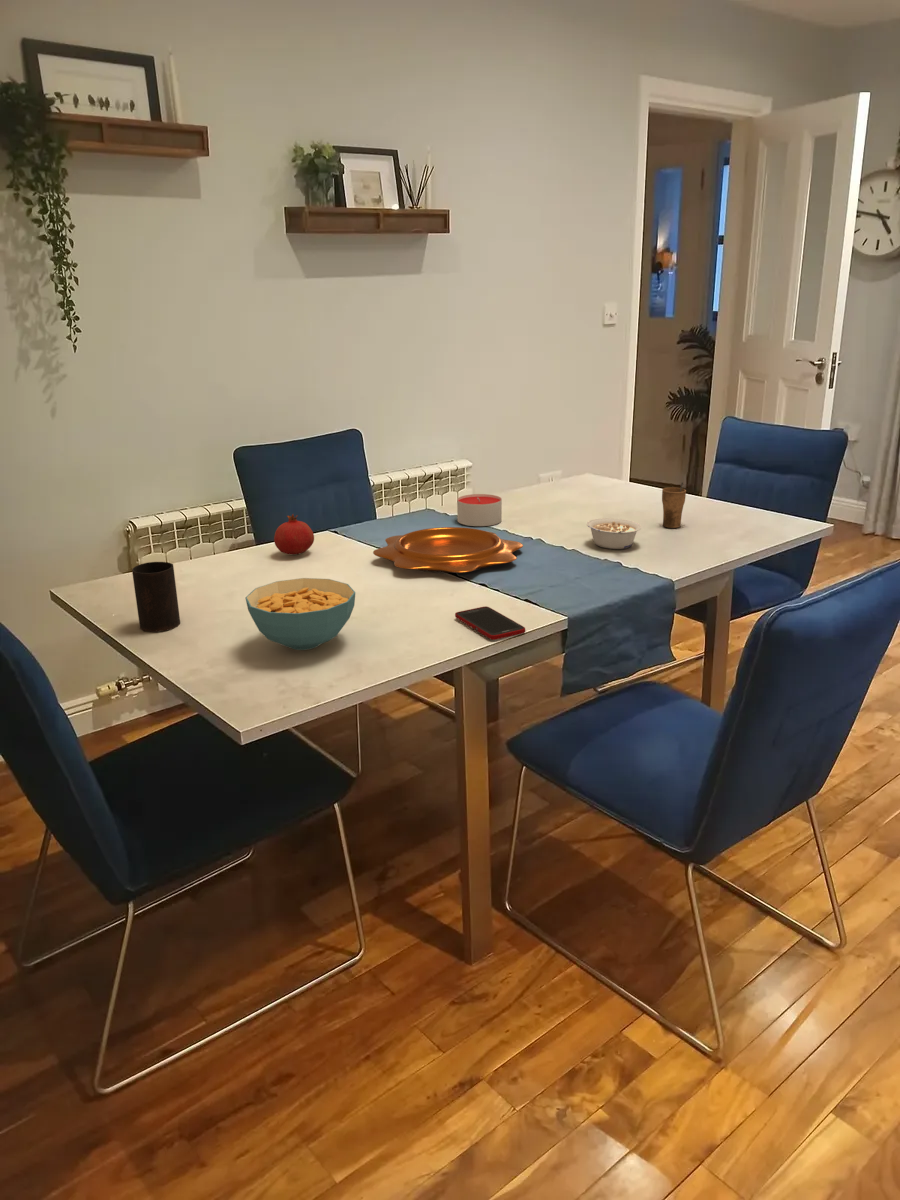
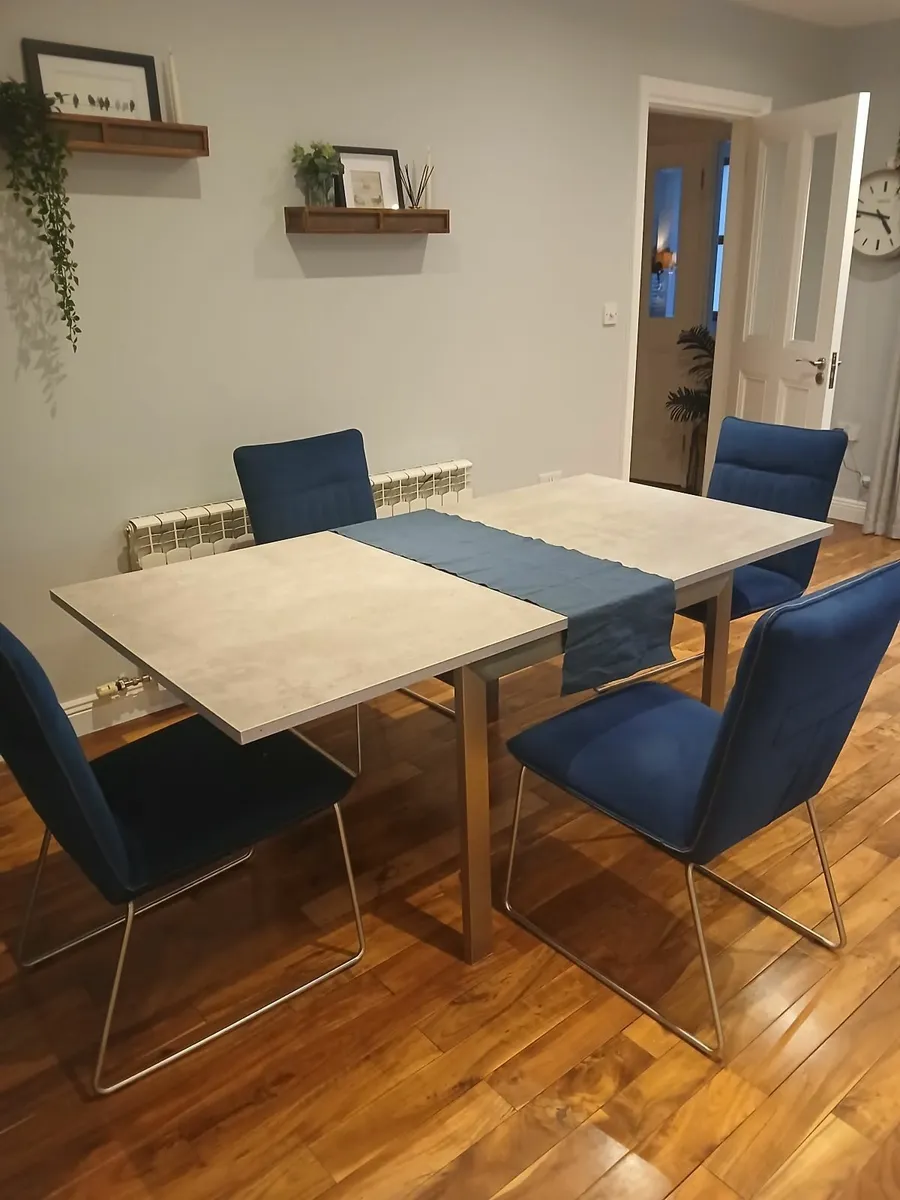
- cup (673, 503)
- legume (615, 533)
- decorative bowl (448, 548)
- fruit (294, 534)
- cell phone (489, 622)
- candle (479, 509)
- cereal bowl (302, 619)
- cup (156, 596)
